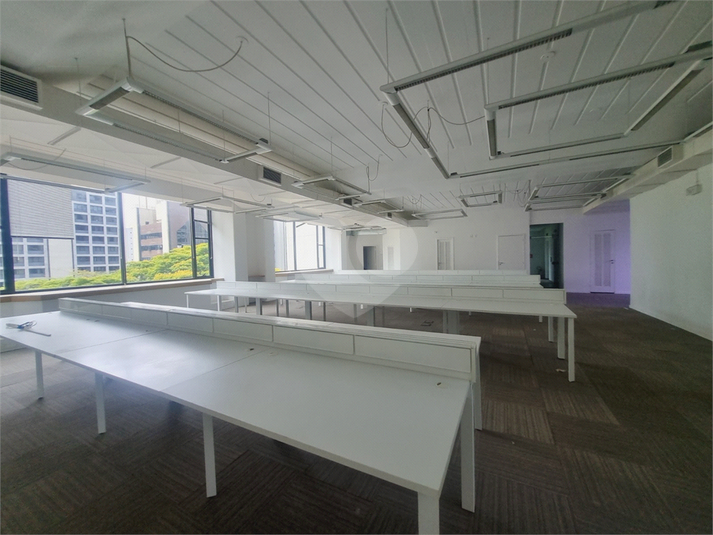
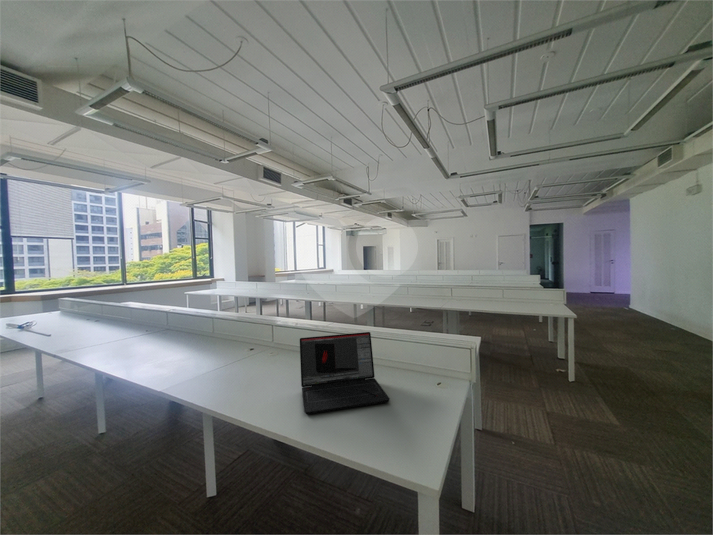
+ laptop (341, 368)
